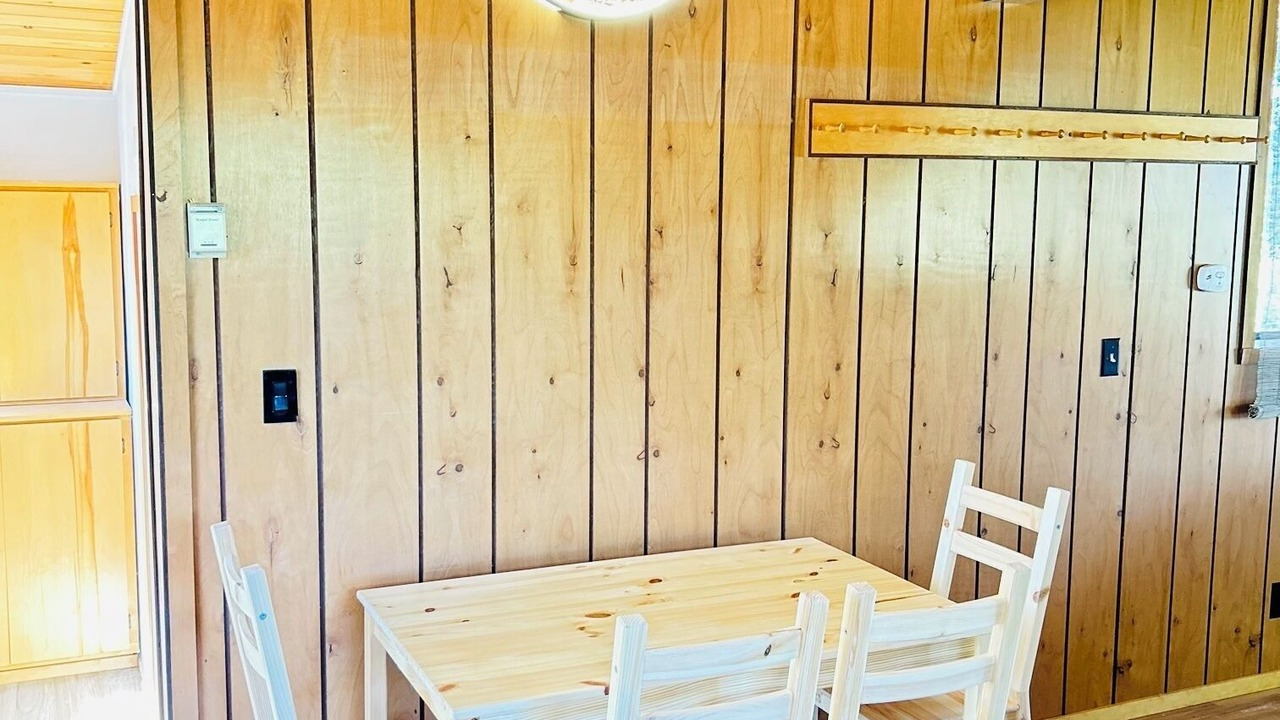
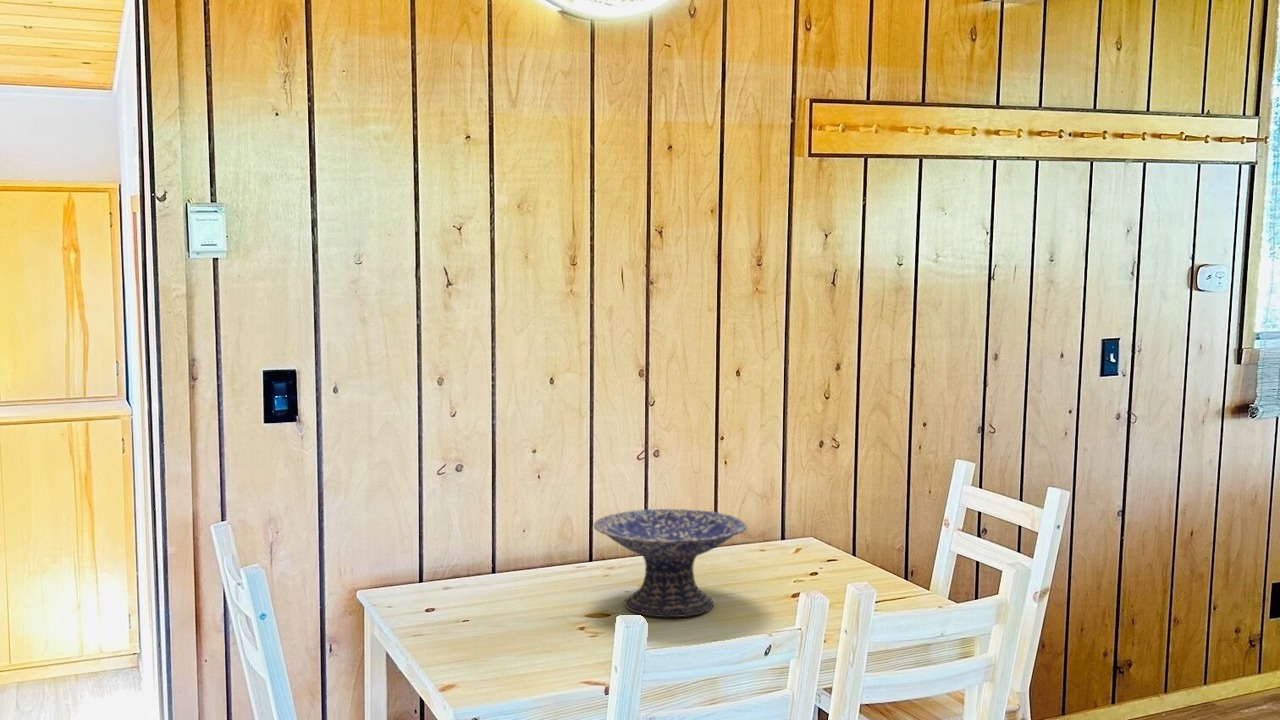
+ decorative bowl (669, 563)
